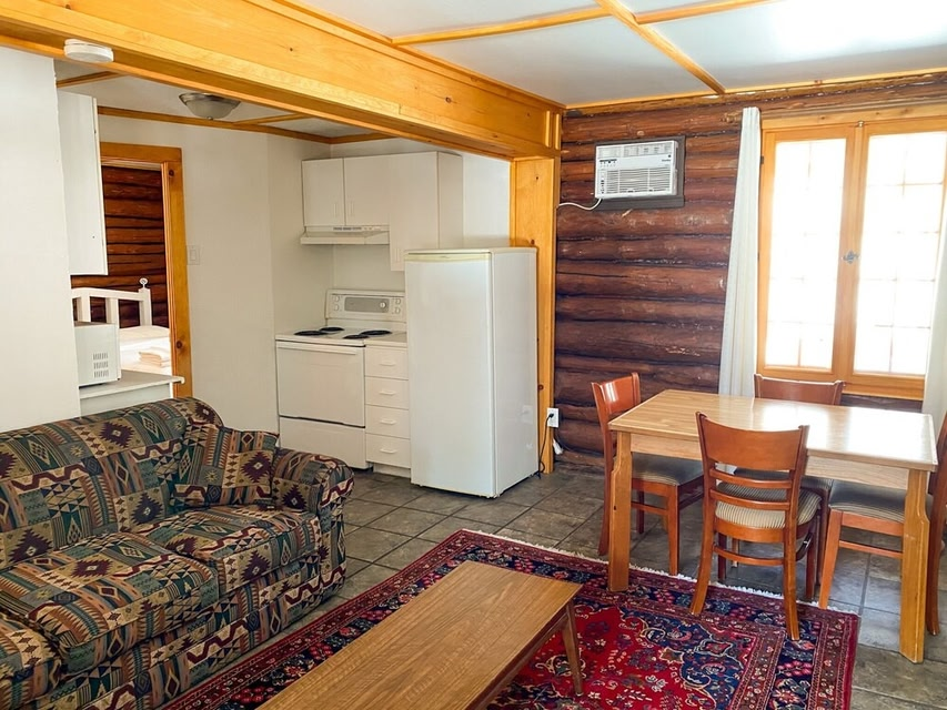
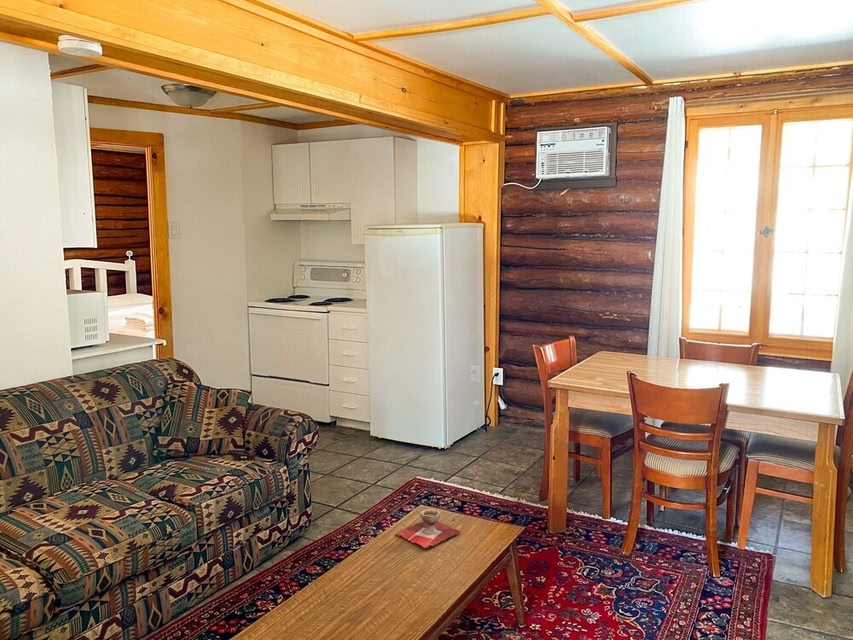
+ decorative bowl (428, 523)
